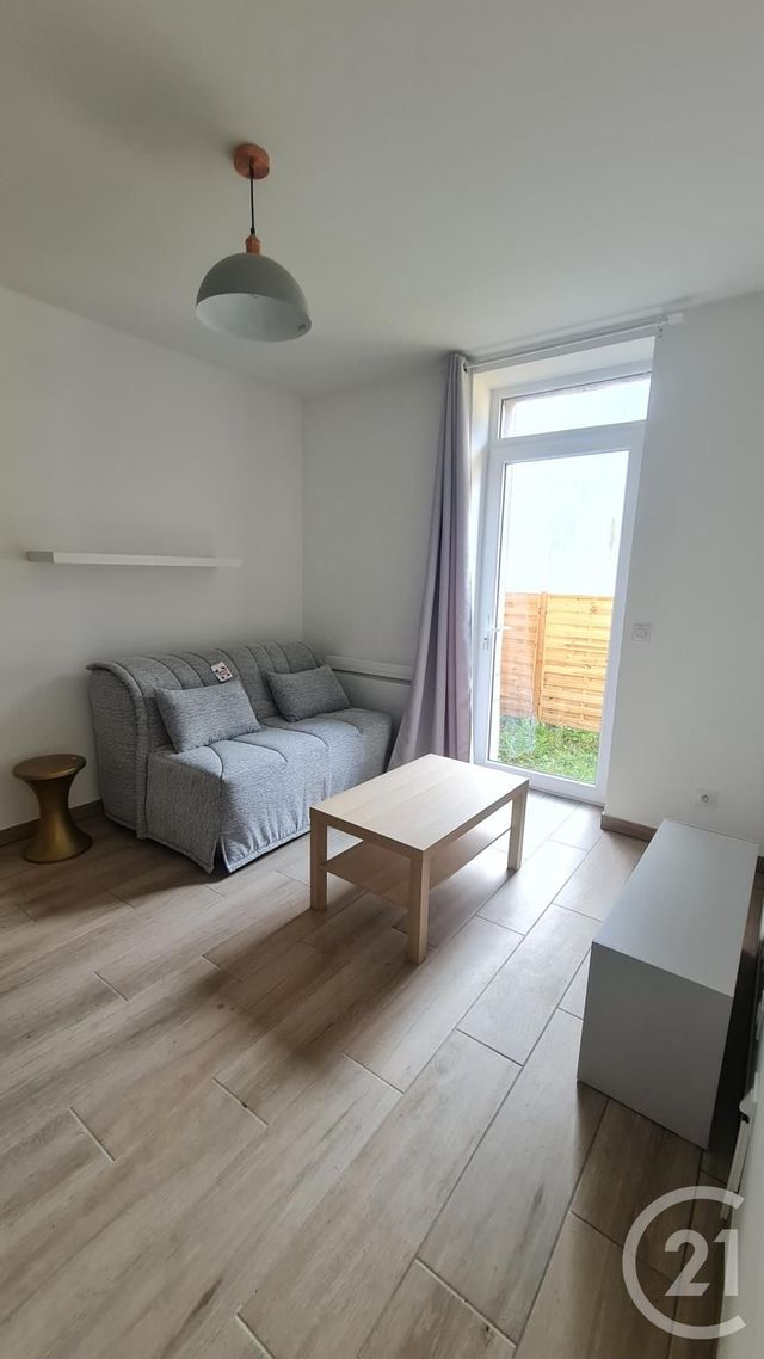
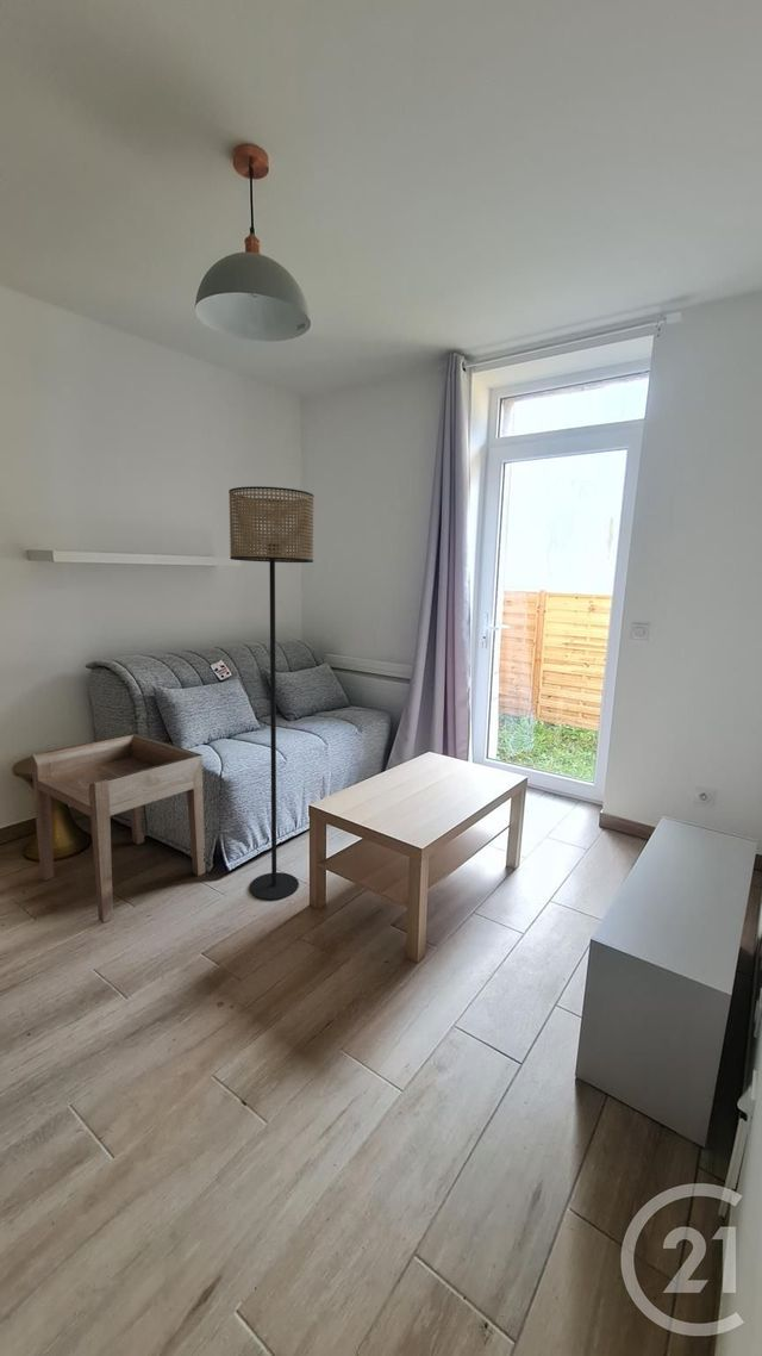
+ floor lamp (273, 702)
+ side table (120, 811)
